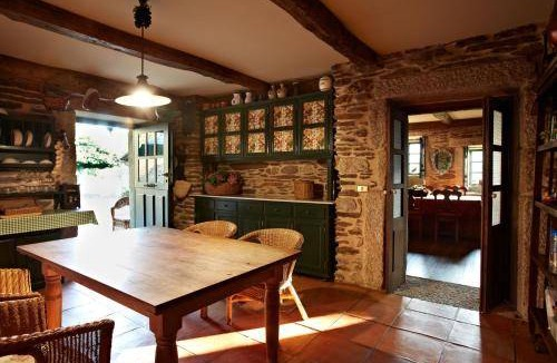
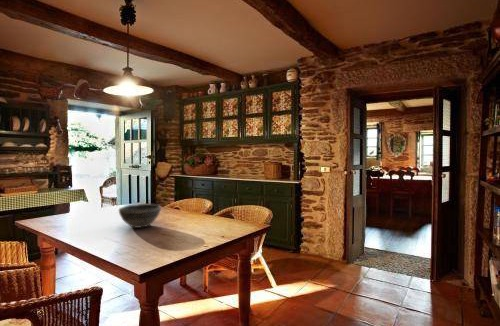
+ bowl (140, 216)
